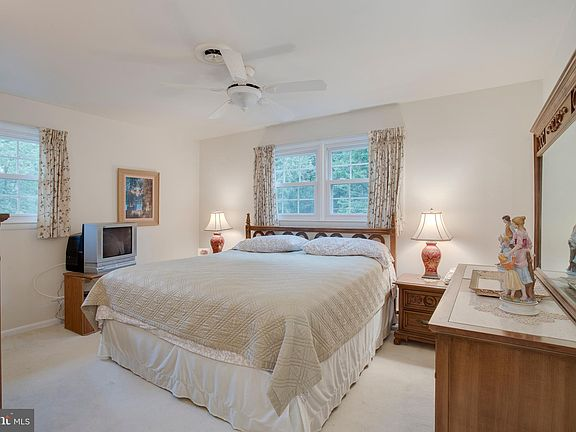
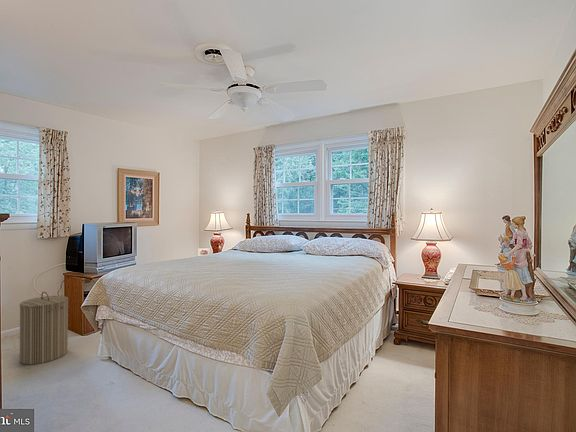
+ laundry hamper (44, 323)
